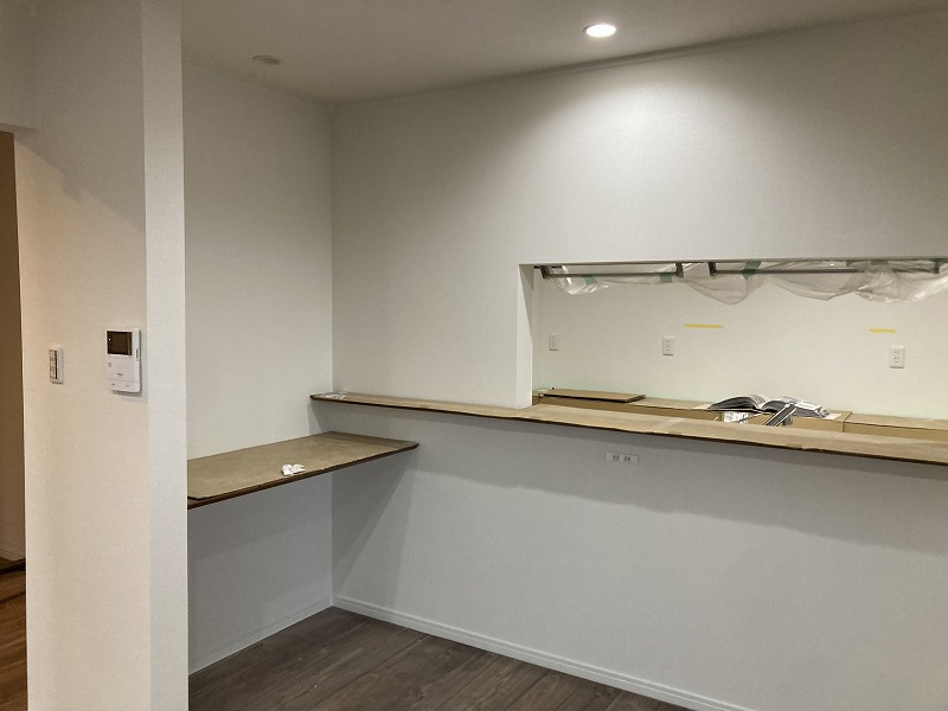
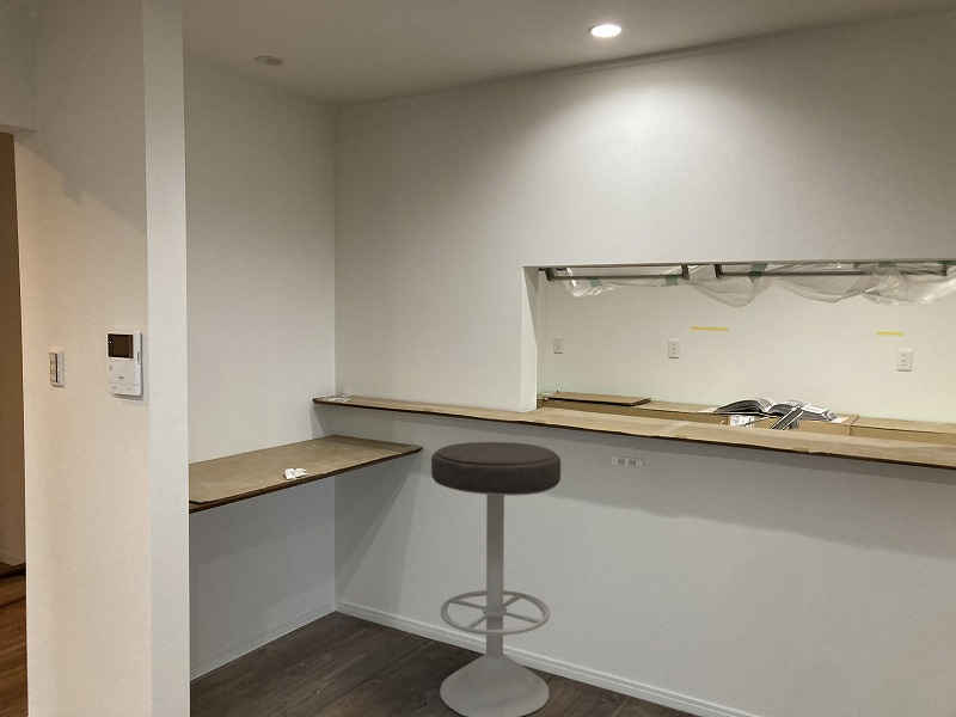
+ bar stool (495, 571)
